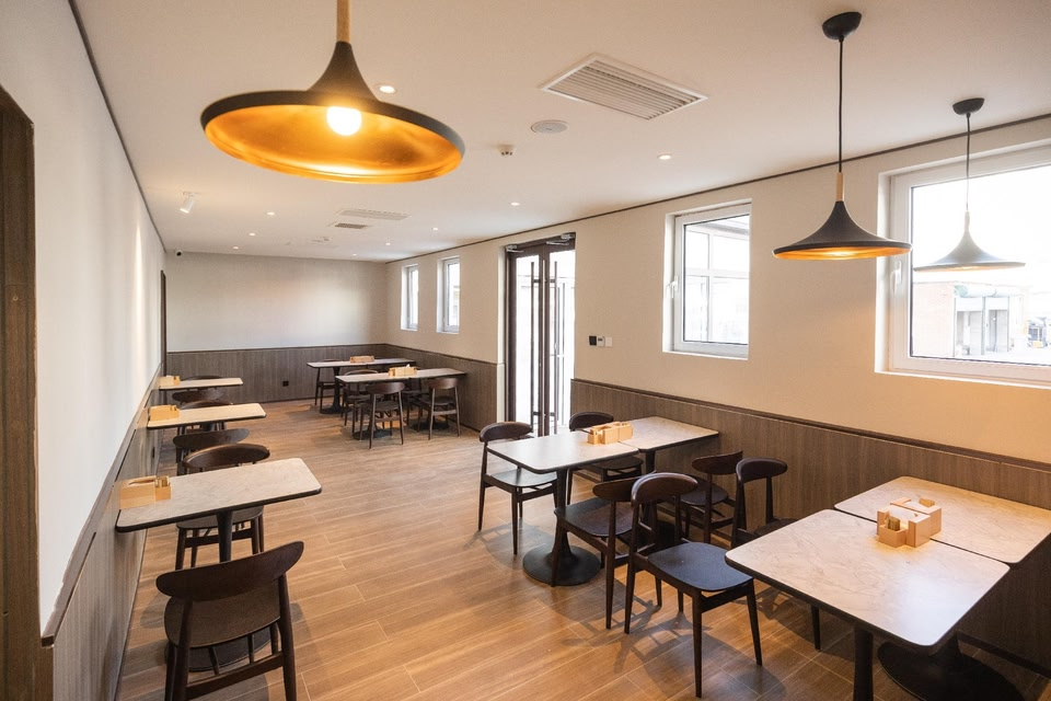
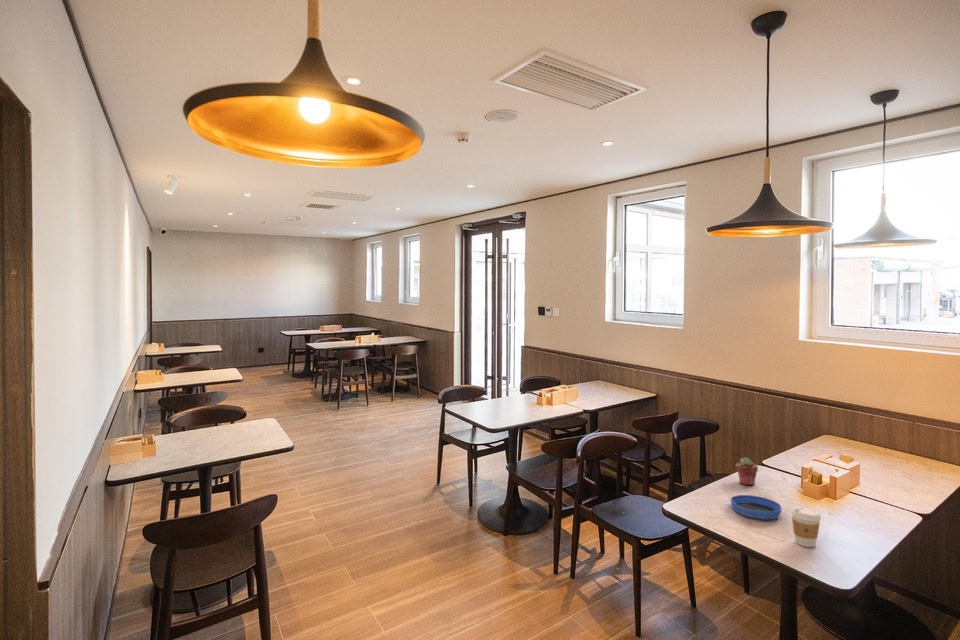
+ bowl (755, 507)
+ coffee cup (805, 526)
+ potted succulent (746, 470)
